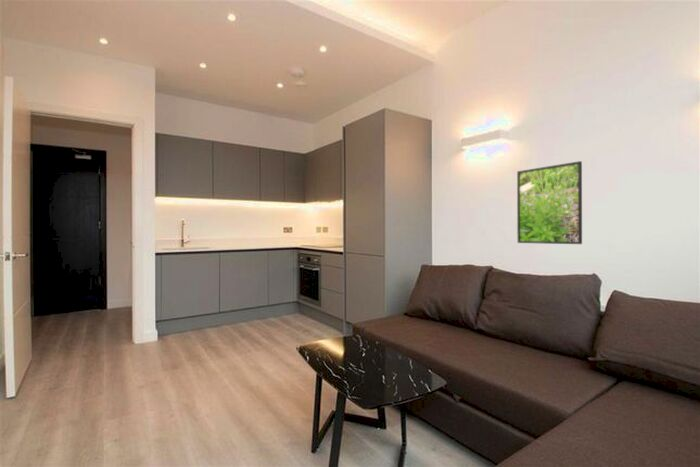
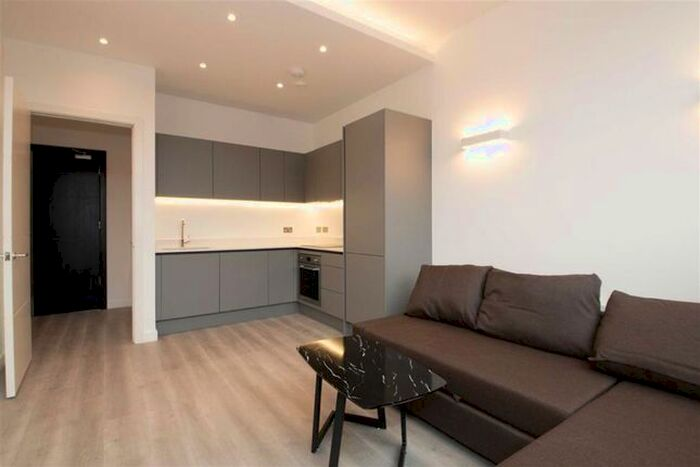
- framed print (547, 205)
